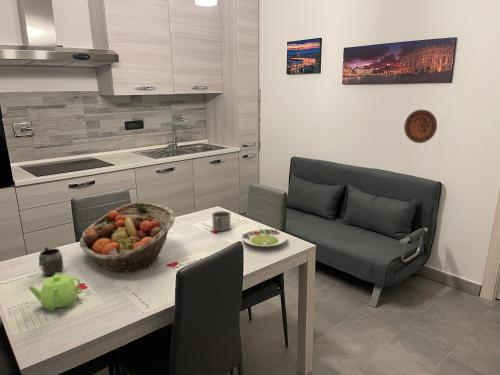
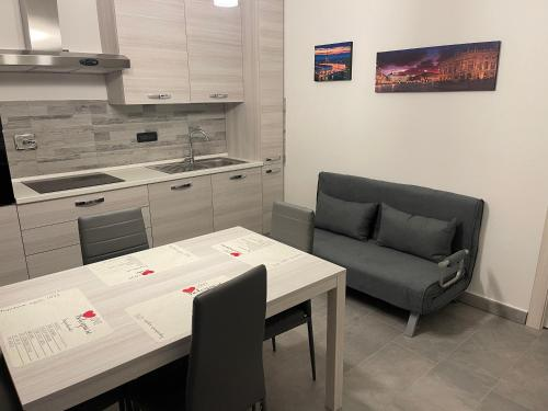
- salad plate (264, 238)
- mug (221, 221)
- decorative plate (420, 126)
- fruit basket (128, 235)
- teapot (56, 290)
- mug (49, 260)
